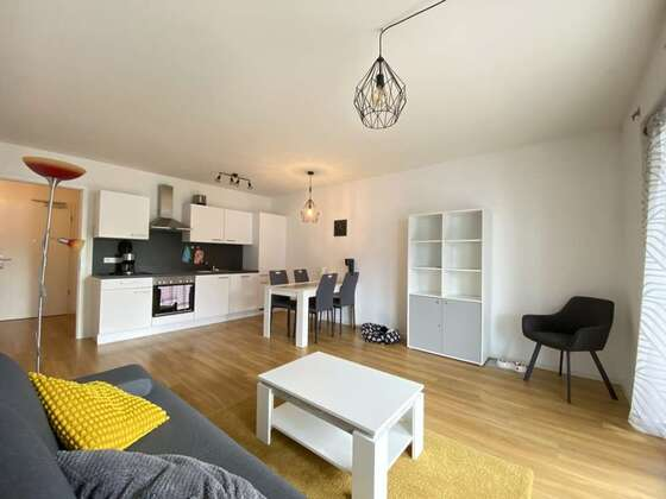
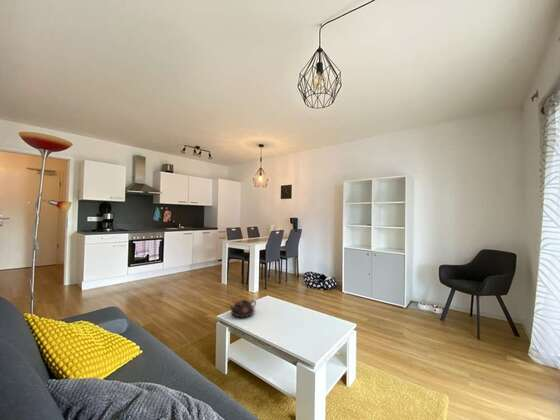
+ teapot (243, 307)
